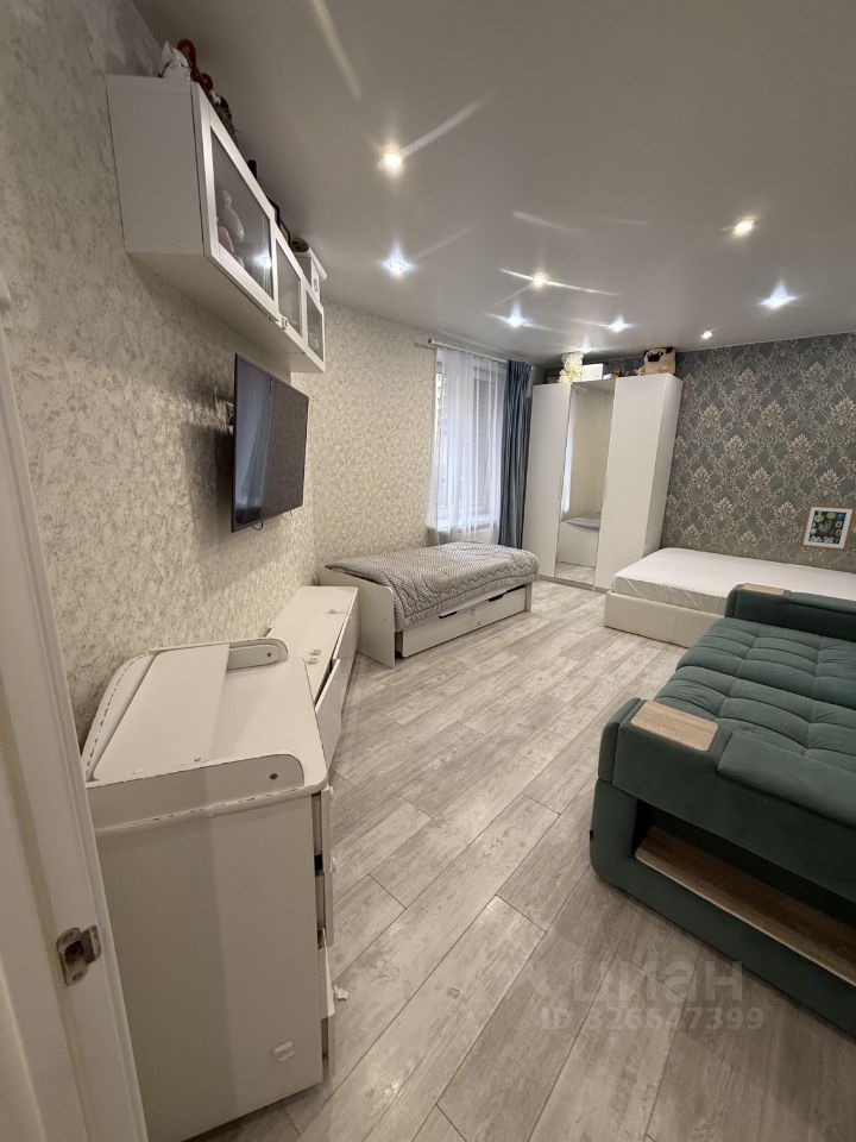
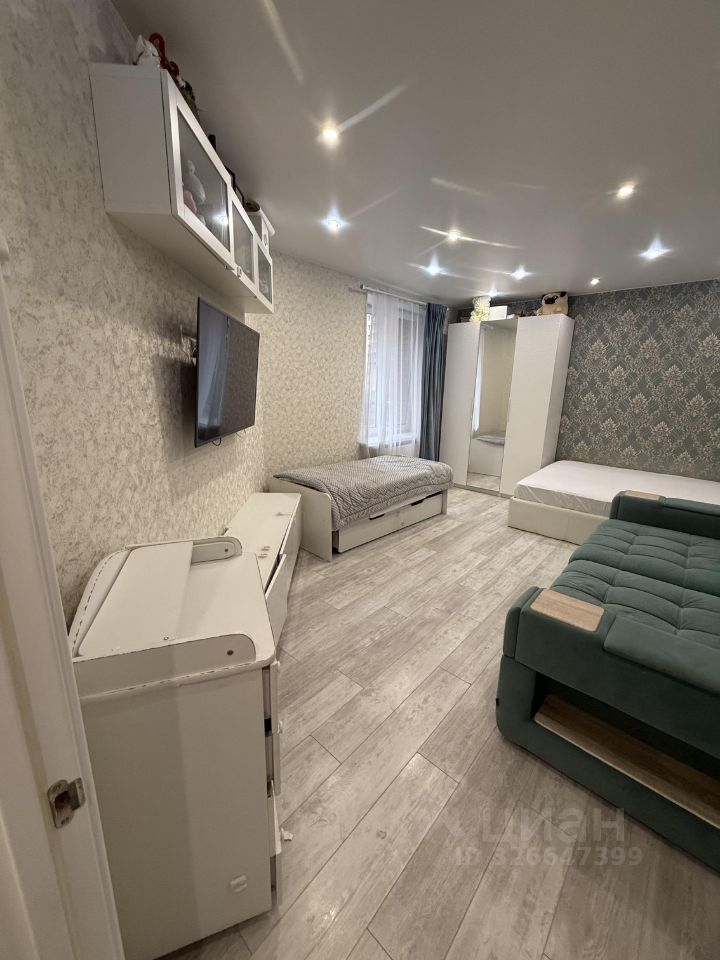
- wall art (826, 527)
